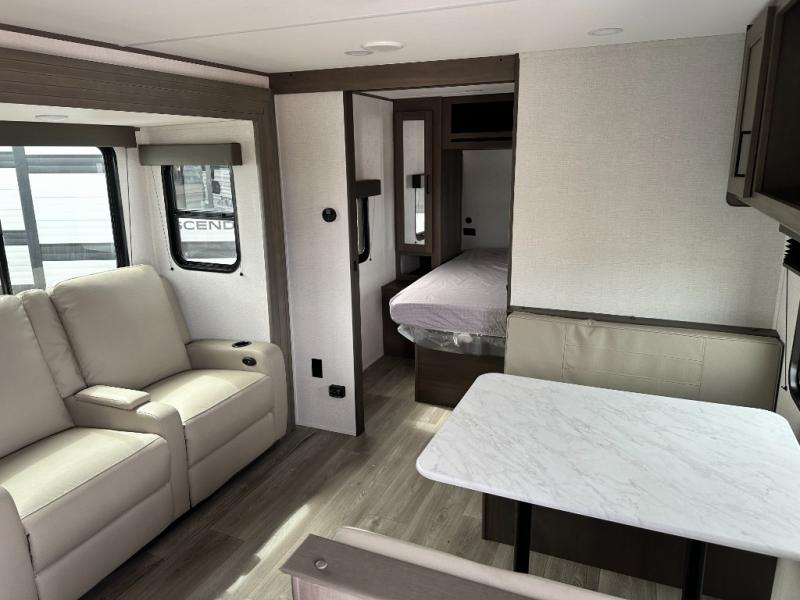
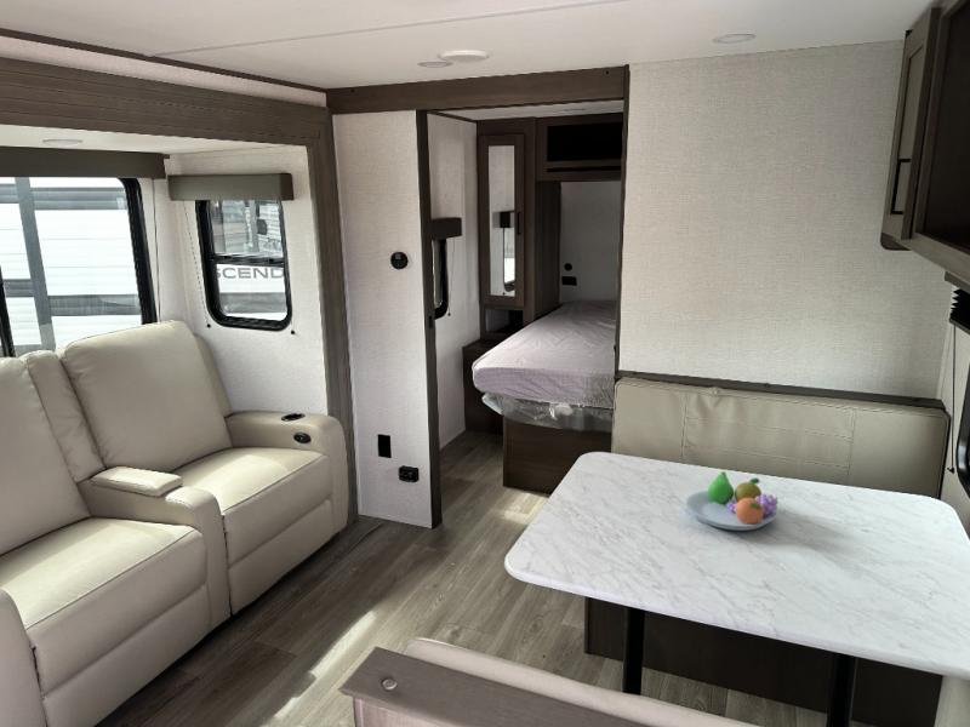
+ fruit bowl (731, 497)
